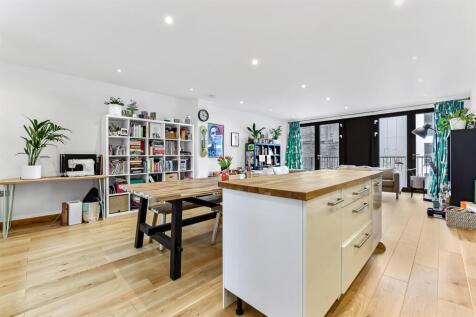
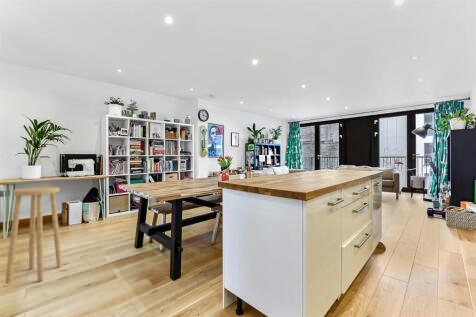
+ stool (37, 231)
